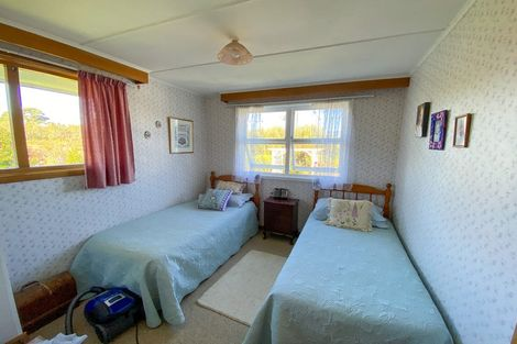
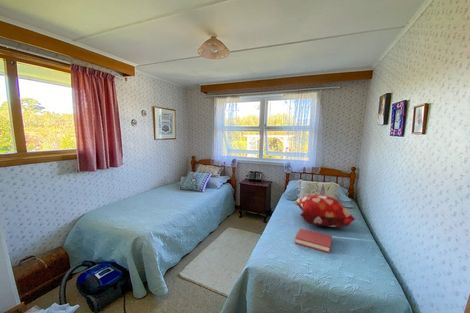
+ hardback book (313, 239)
+ decorative pillow (322, 209)
